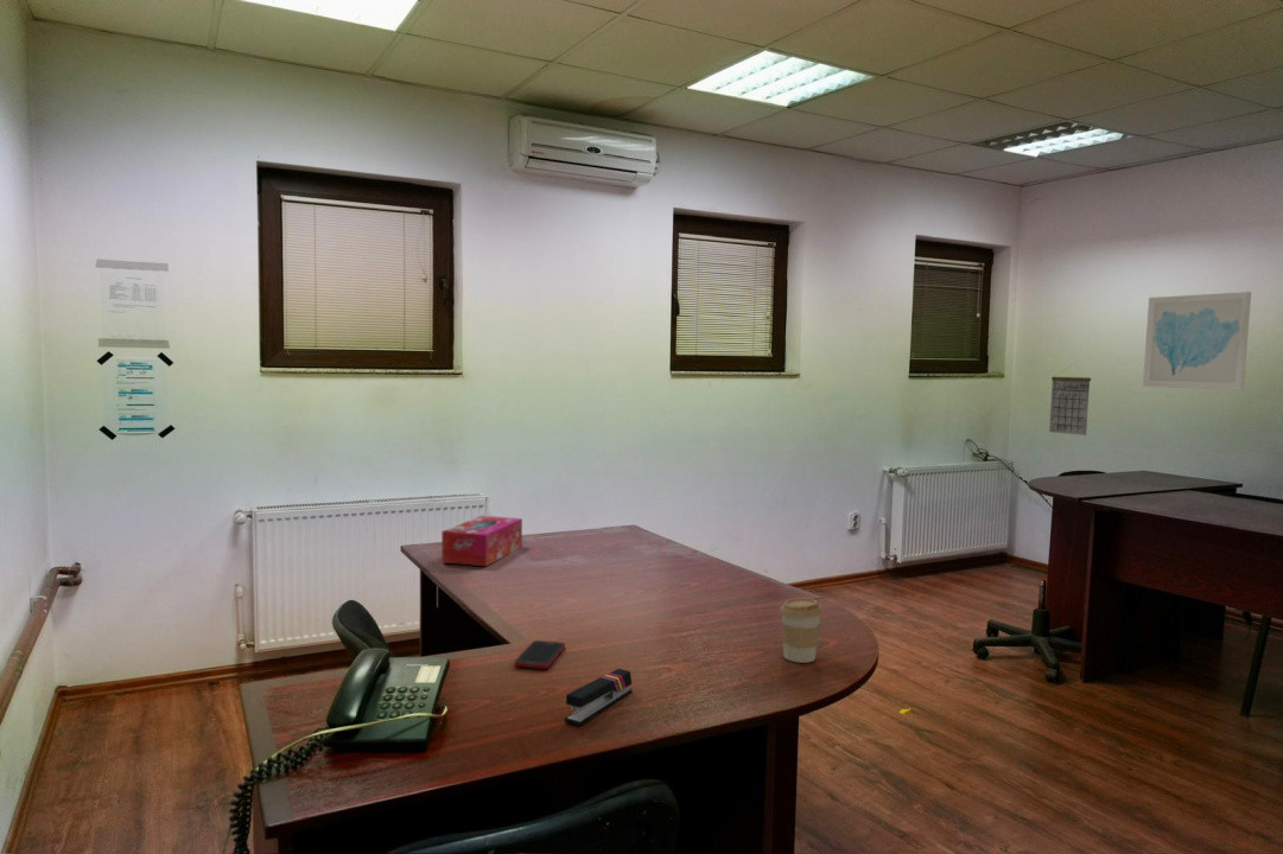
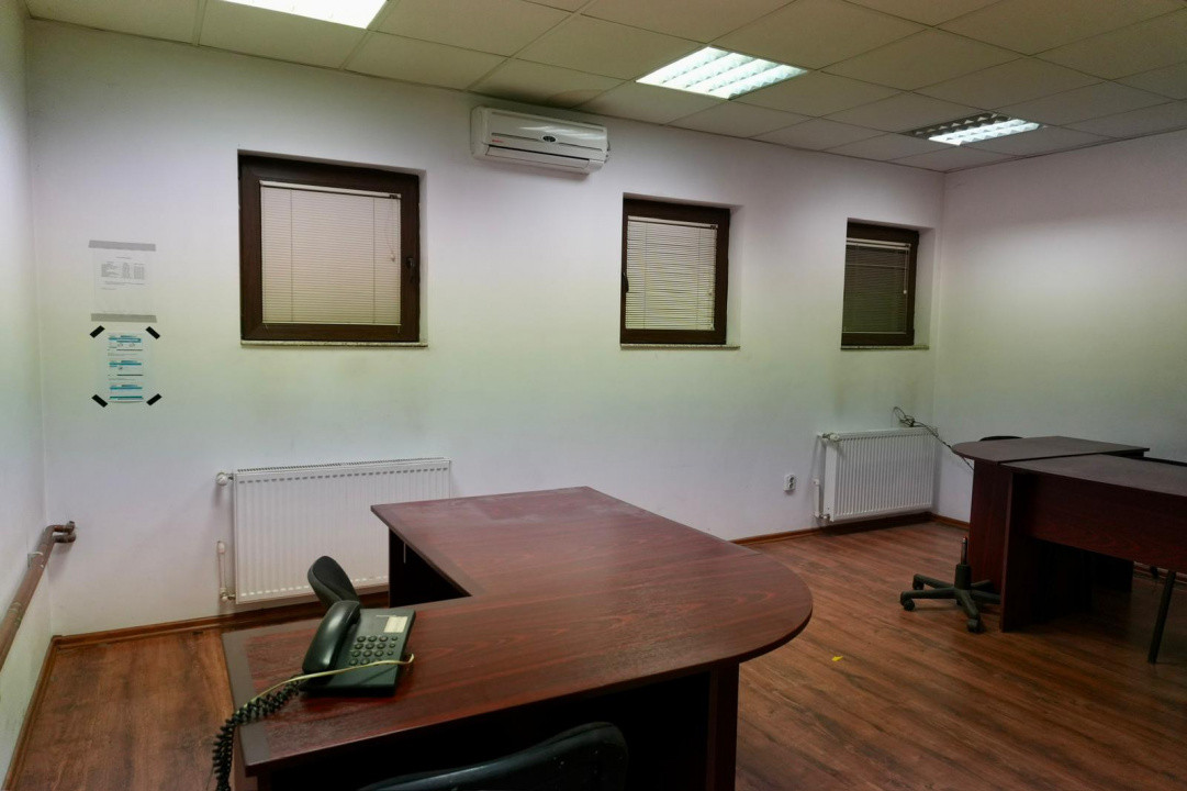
- wall art (1194, 342)
- cell phone (540, 654)
- coffee cup (800, 629)
- tissue box (483, 538)
- calendar (1069, 399)
- stapler (599, 693)
